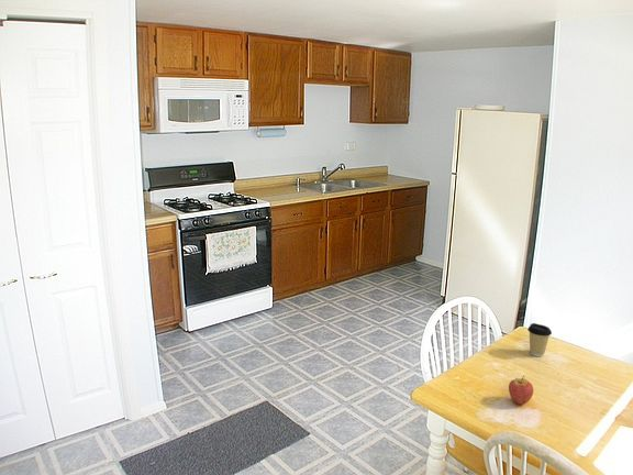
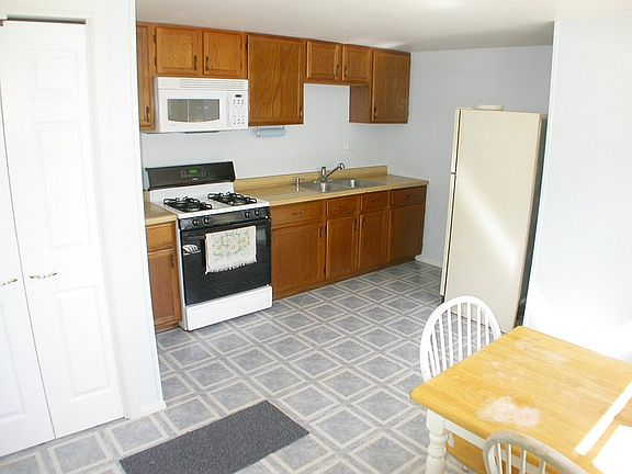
- coffee cup (538, 340)
- fruit (520, 389)
